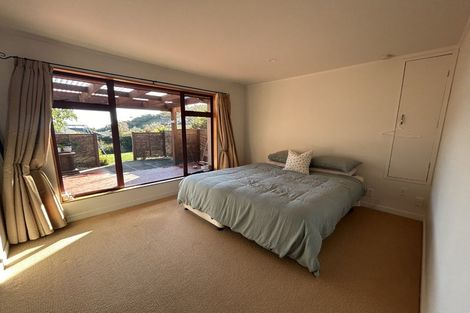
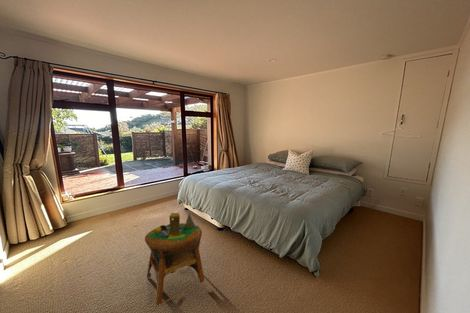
+ side table (174, 247)
